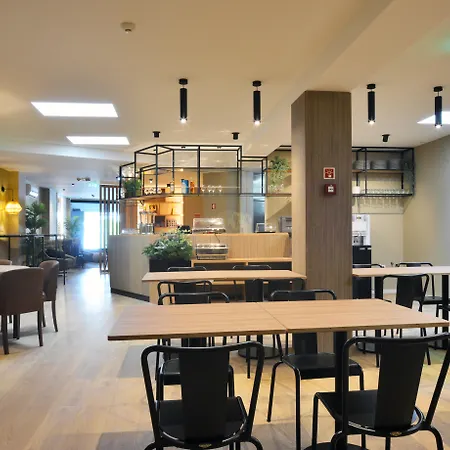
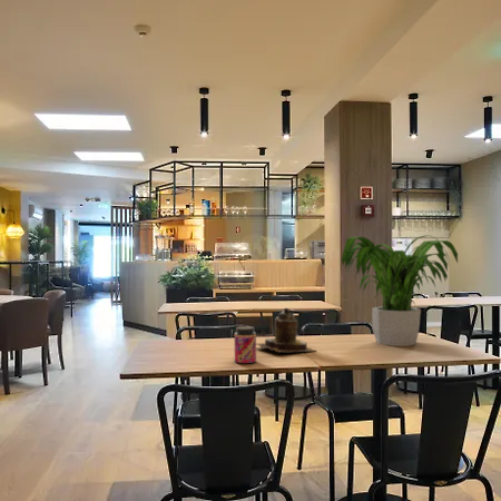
+ teapot (284, 328)
+ jar (245, 344)
+ potted plant (400, 289)
